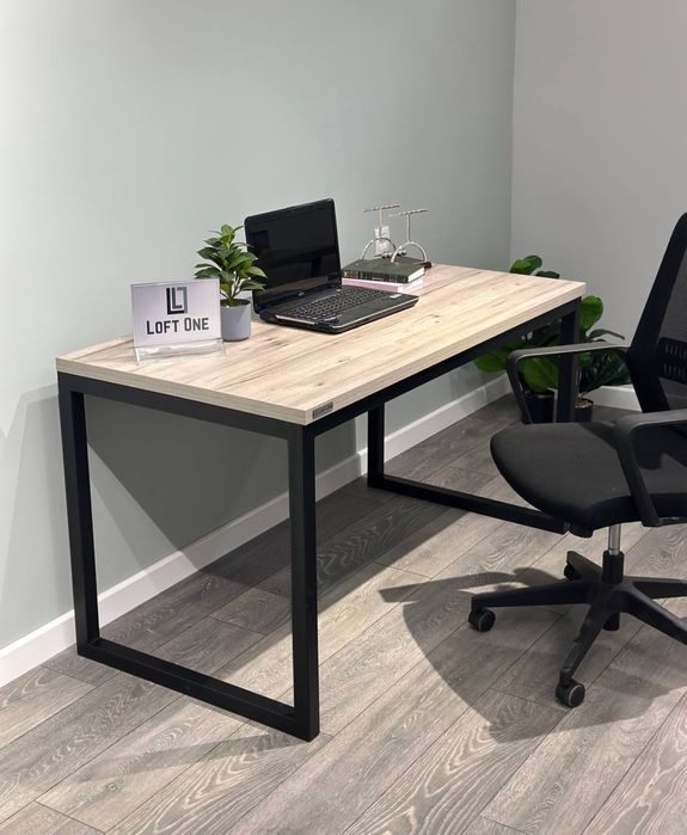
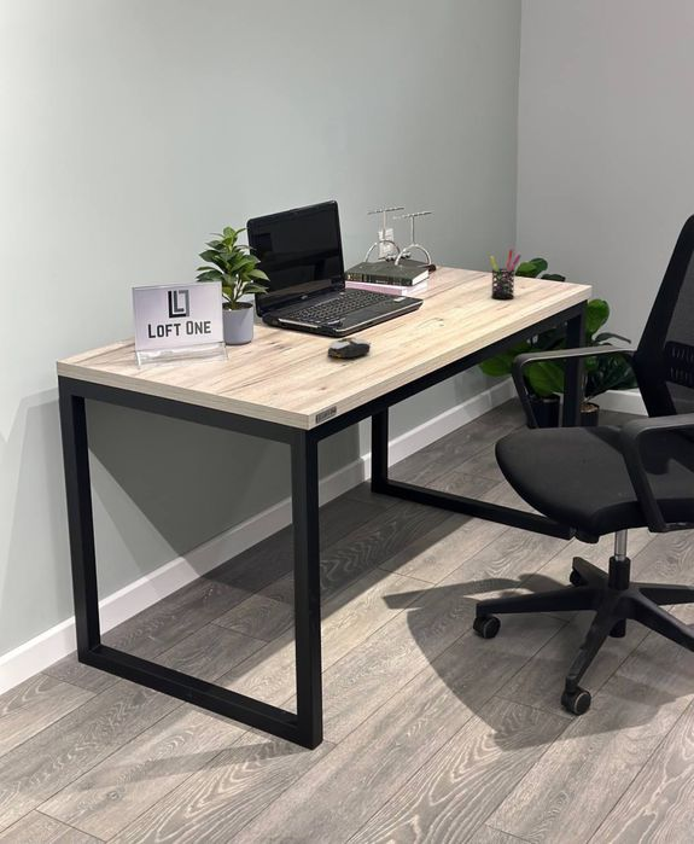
+ computer mouse (351, 344)
+ pen holder (502, 273)
